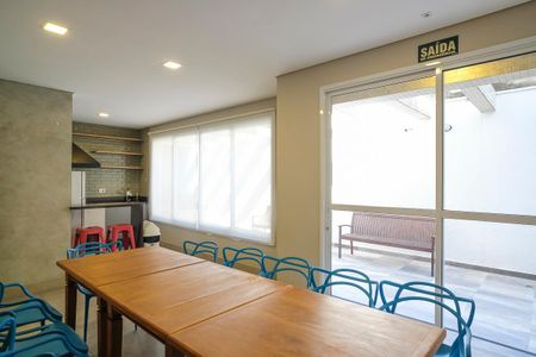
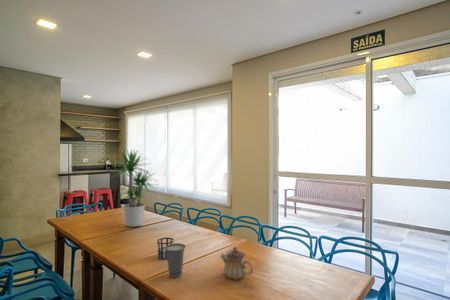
+ teapot (236, 261)
+ cup (175, 261)
+ potted plant (134, 186)
+ cup (164, 248)
